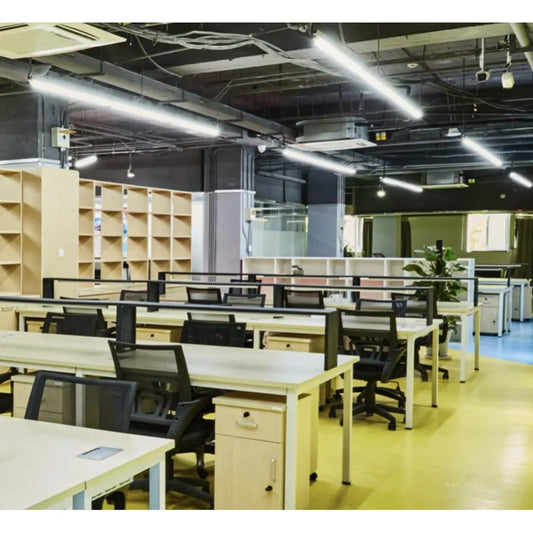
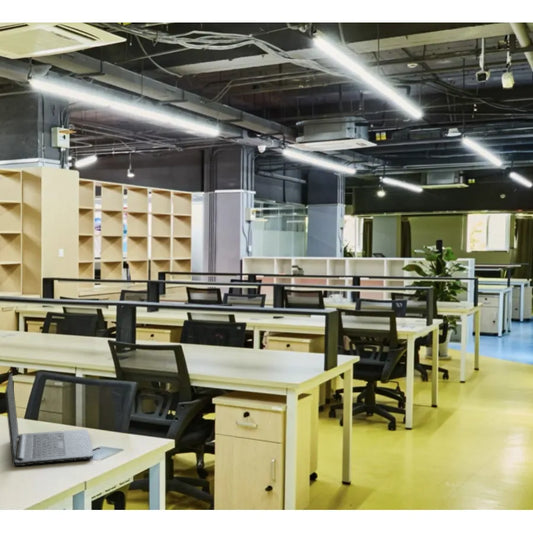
+ laptop (55, 431)
